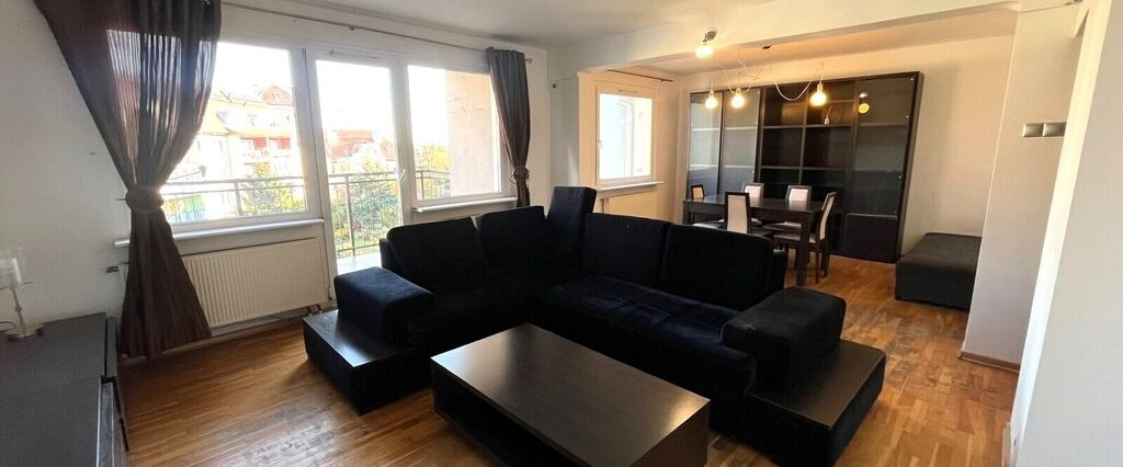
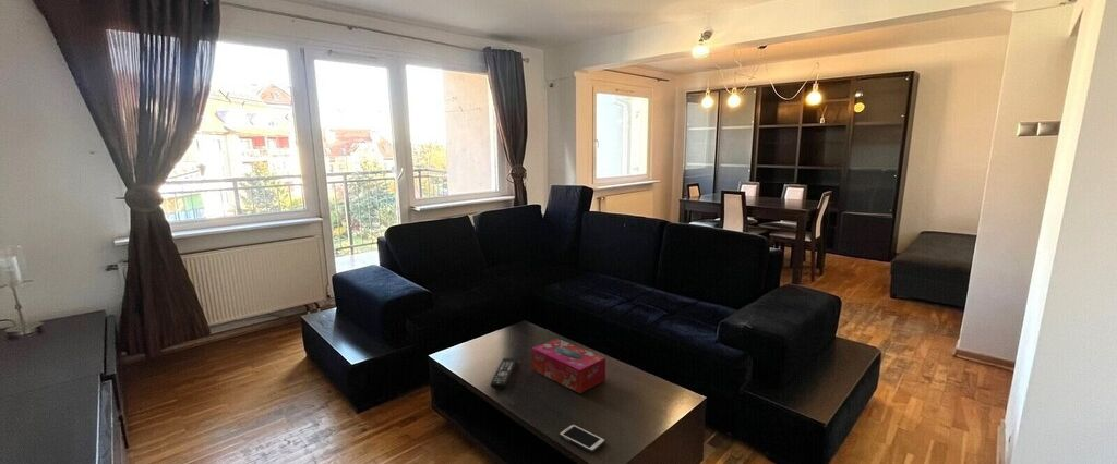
+ remote control (504, 373)
+ cell phone (581, 437)
+ tissue box (567, 364)
